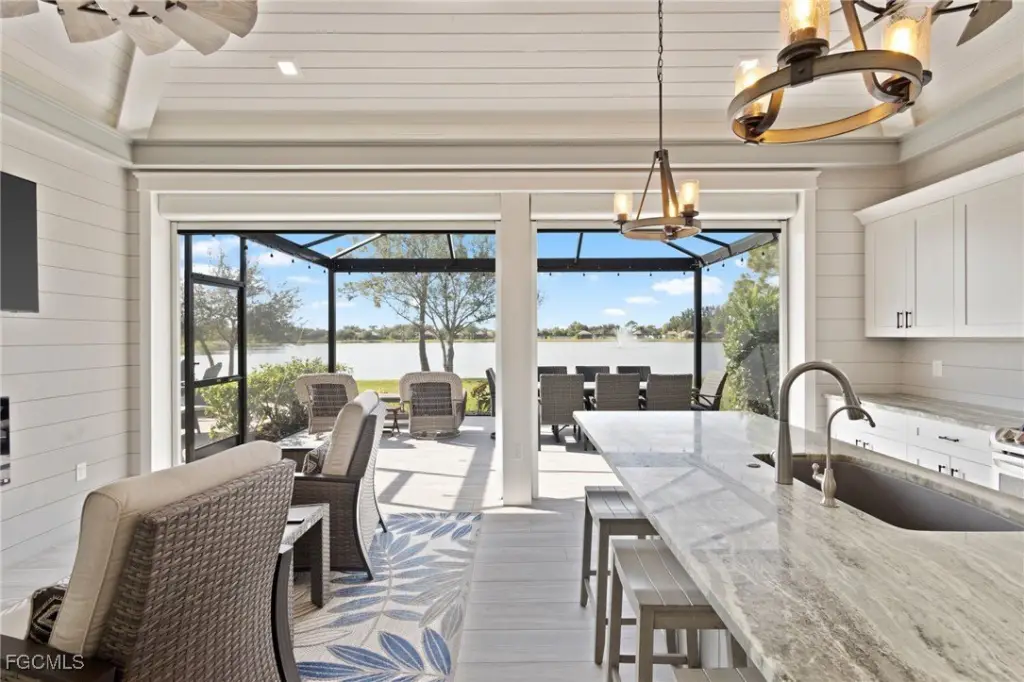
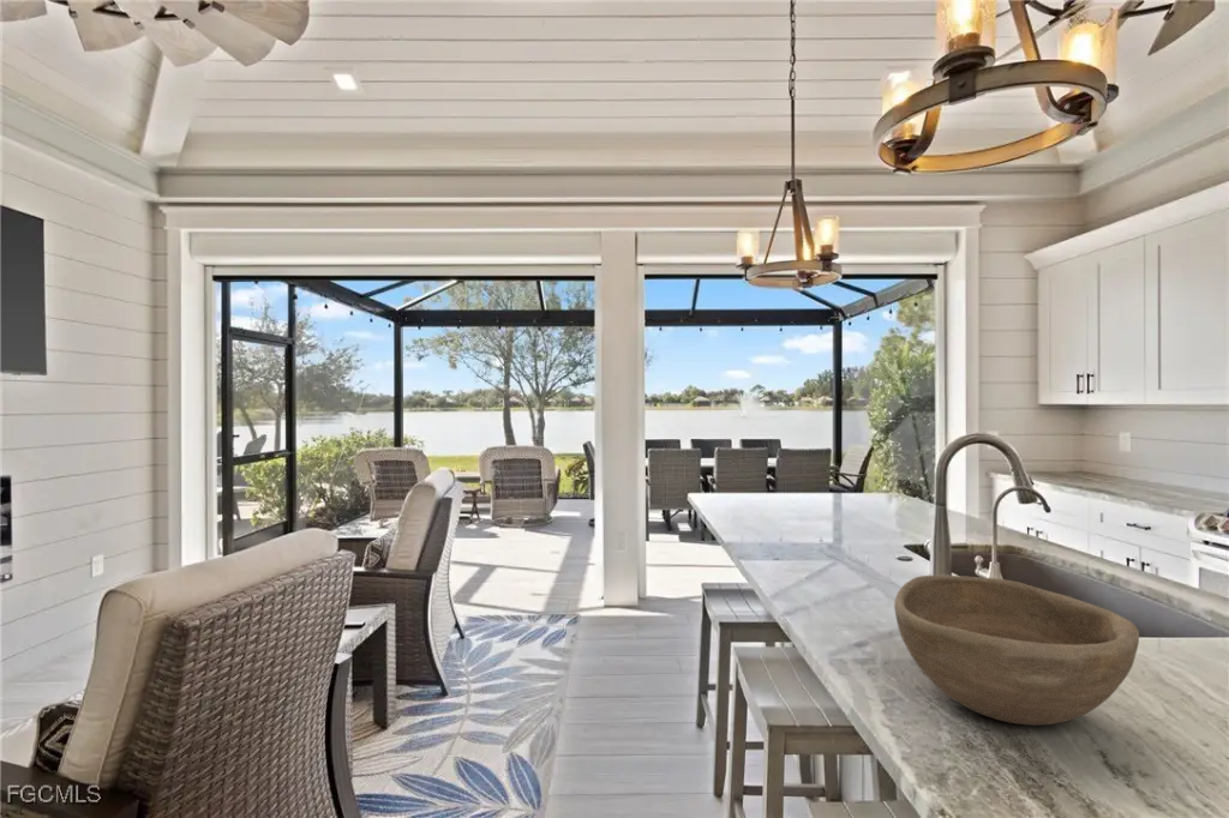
+ bowl (1003, 652)
